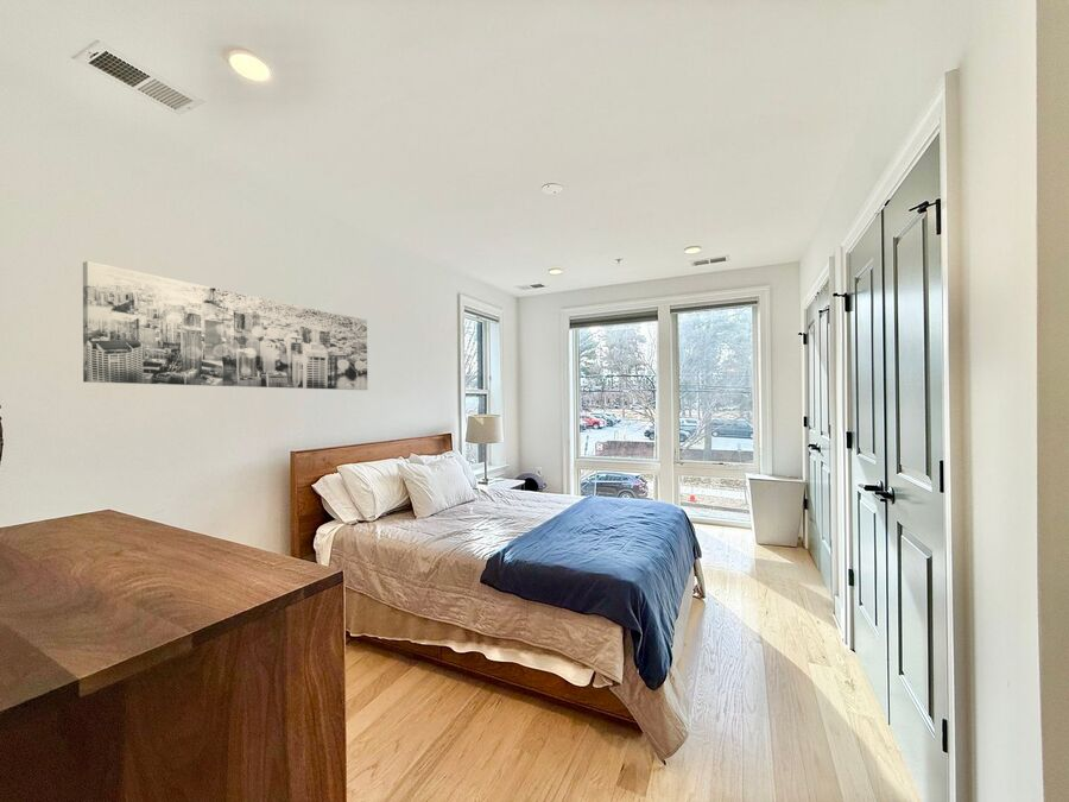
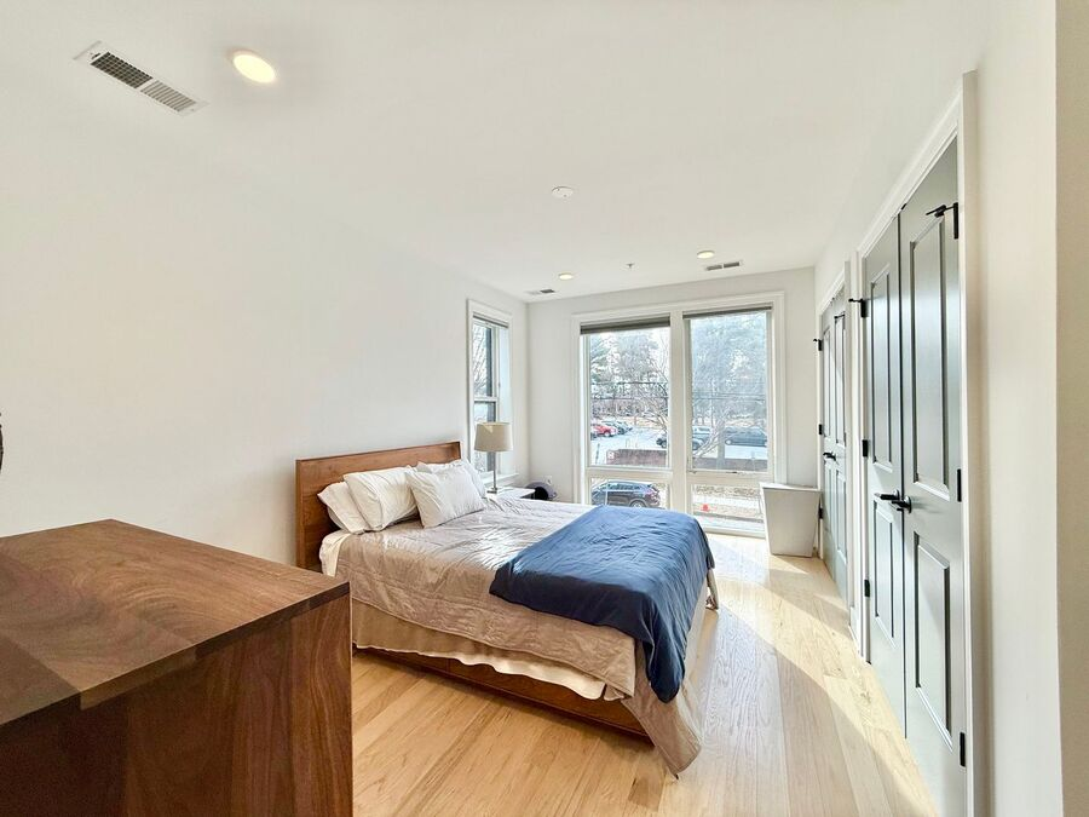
- wall art (261, 342)
